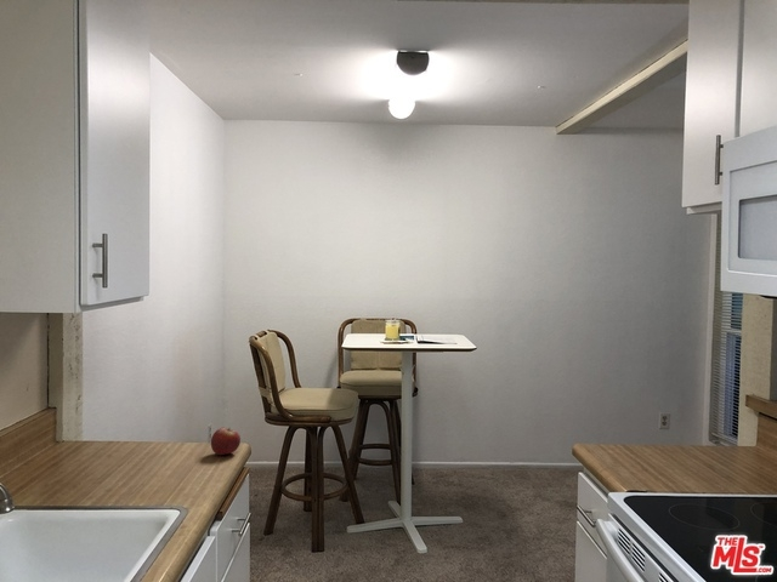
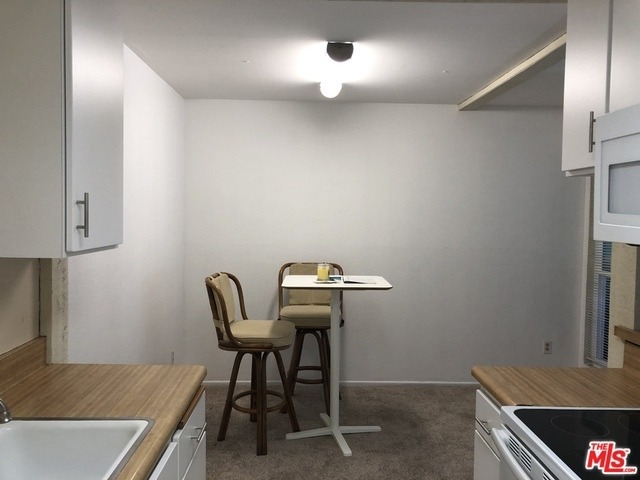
- fruit (225, 440)
